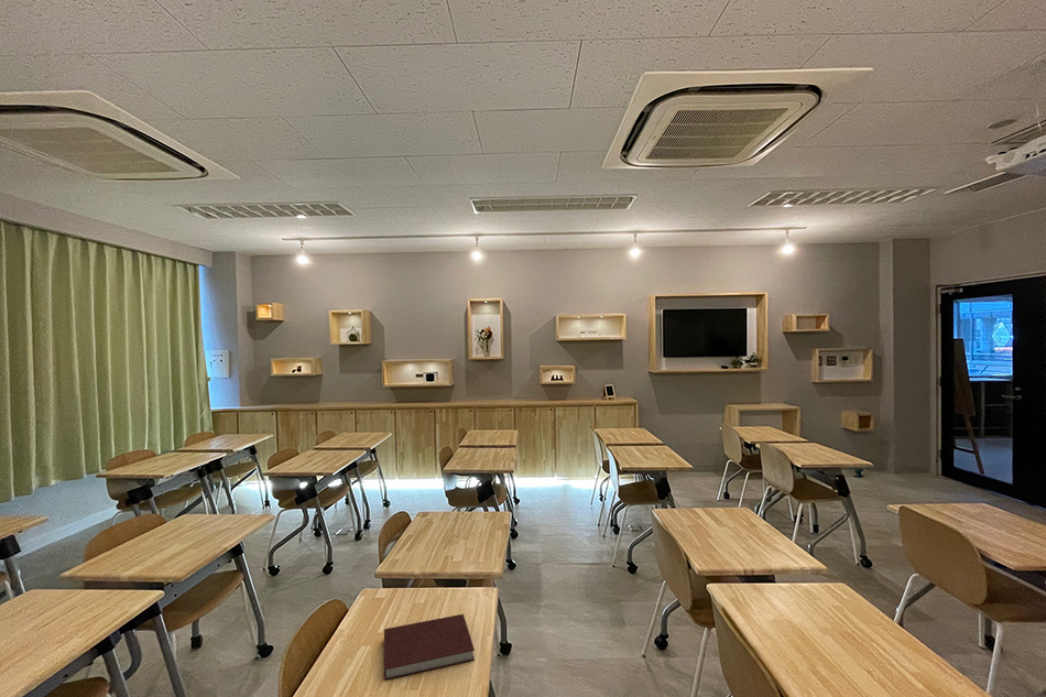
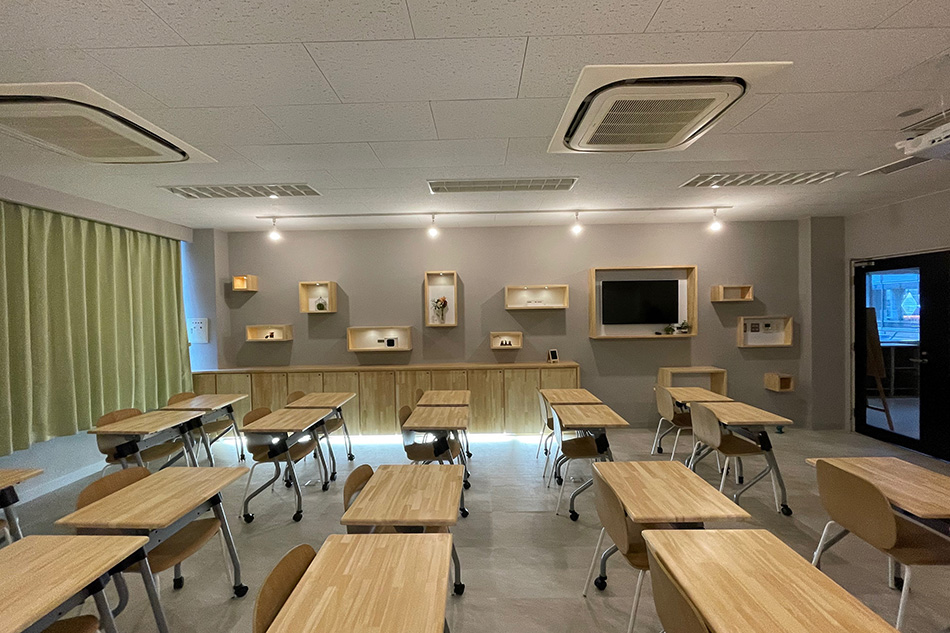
- notebook (427, 643)
